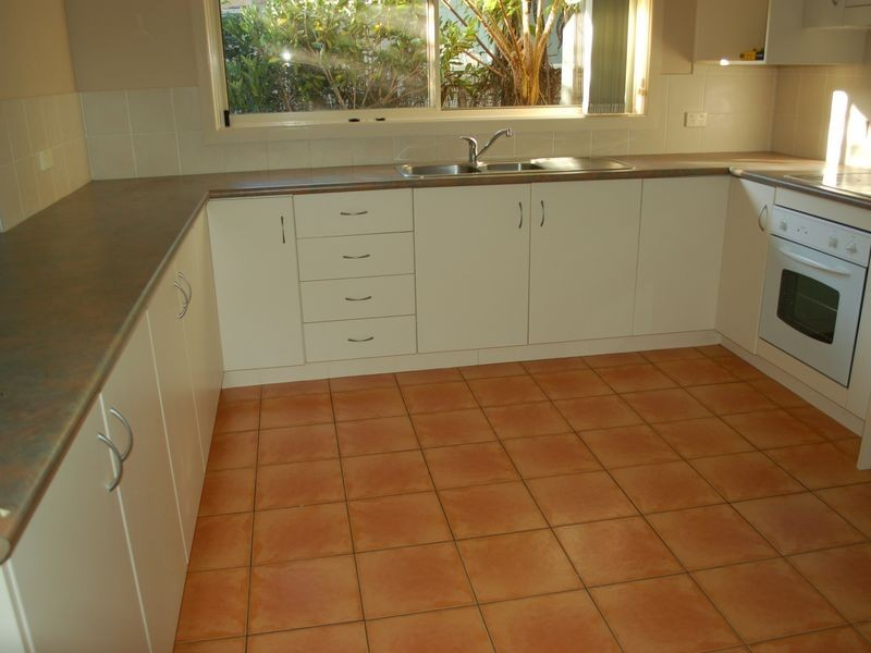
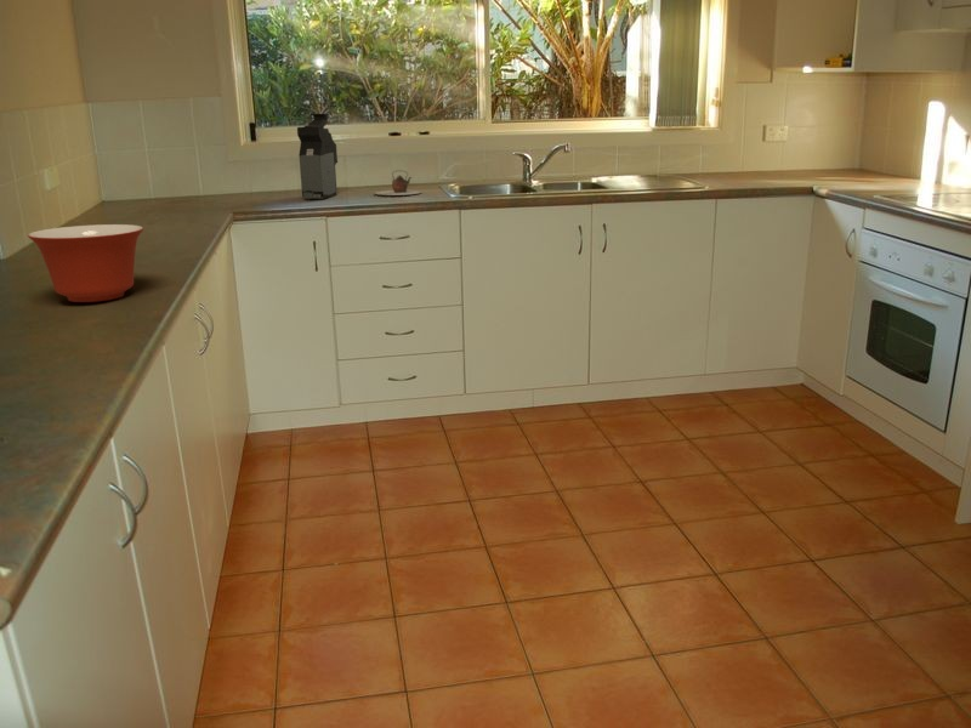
+ teapot (398, 181)
+ mixing bowl (91, 263)
+ coffee maker (318, 155)
